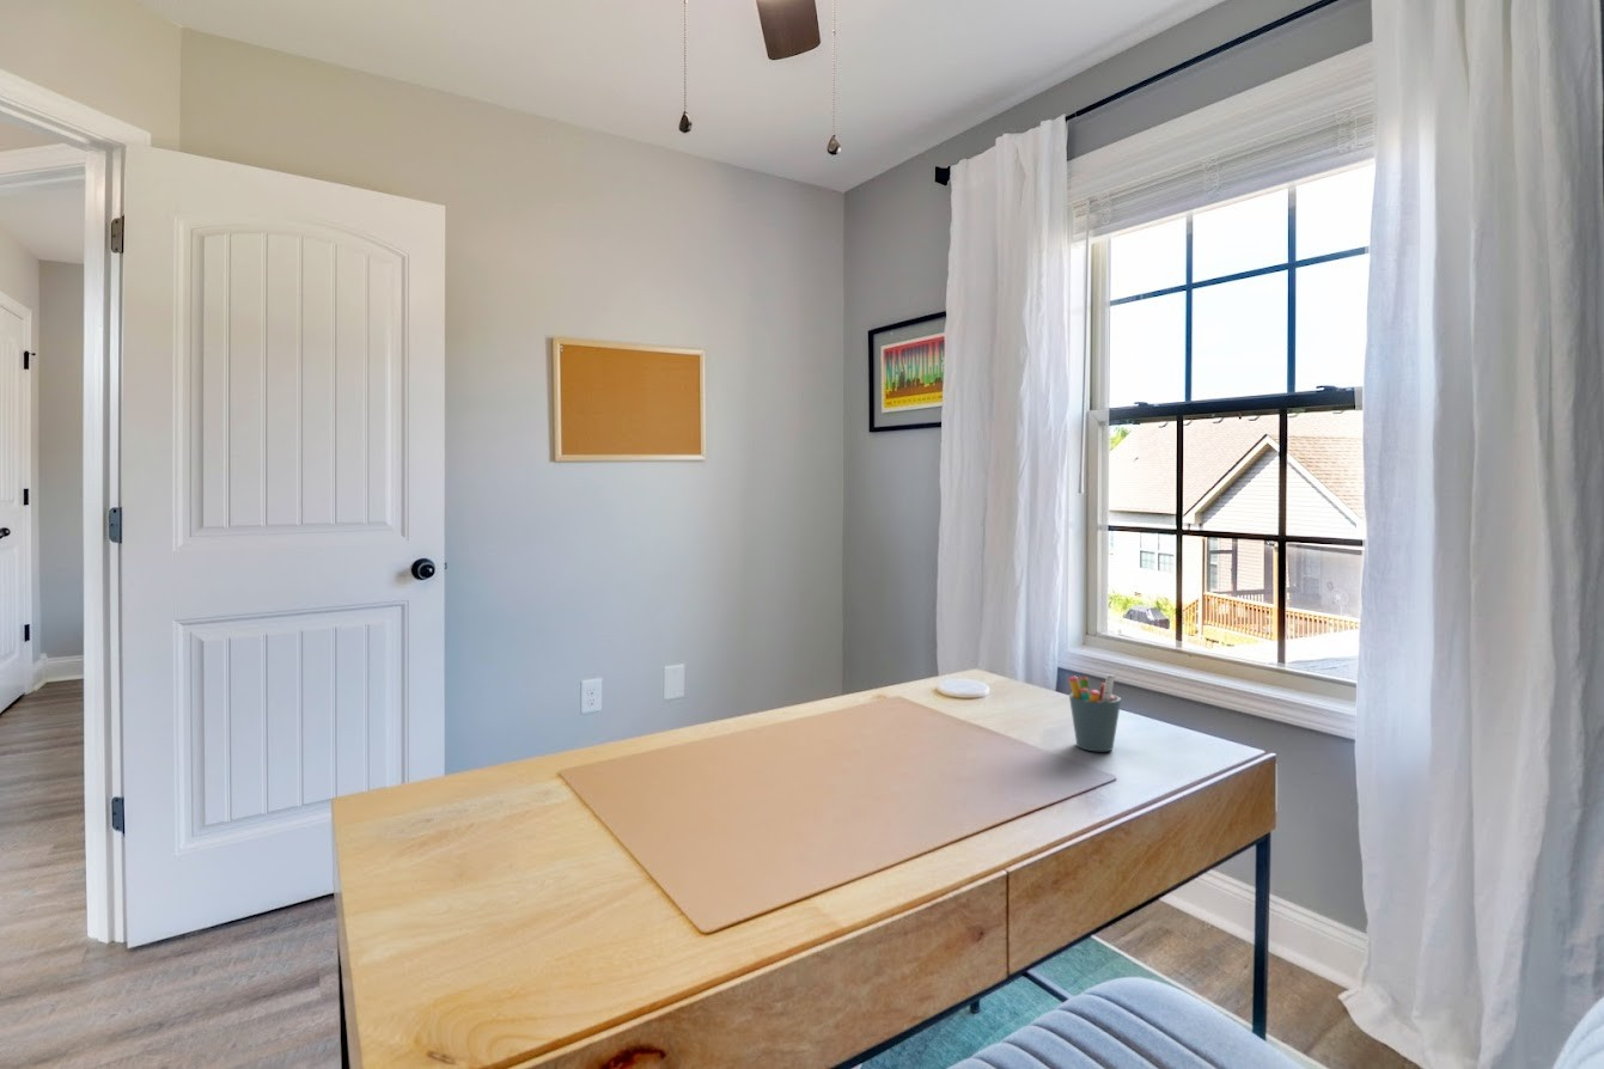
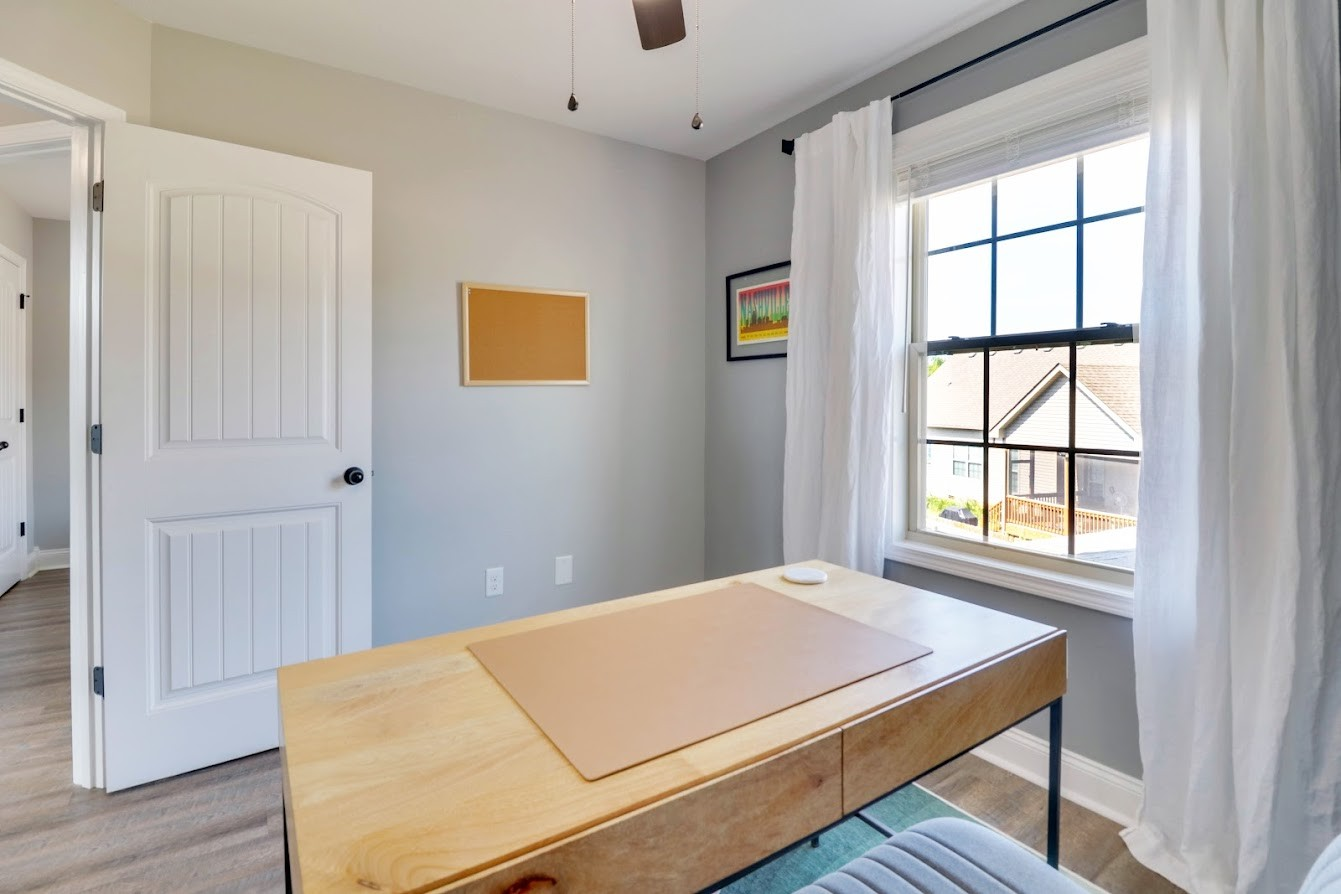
- pen holder (1093, 708)
